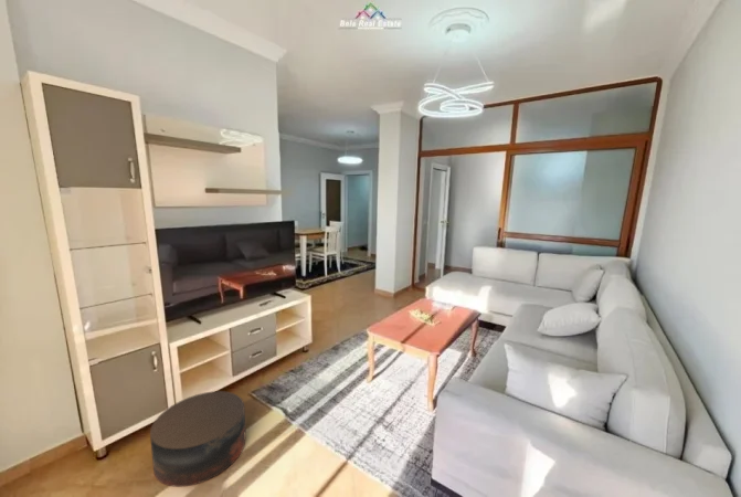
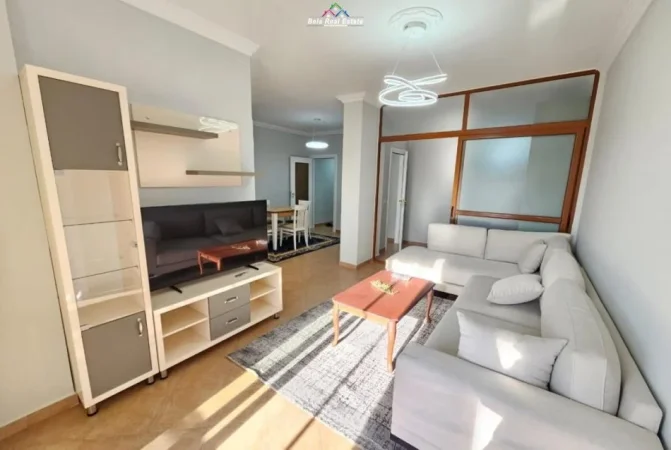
- stool (201, 433)
